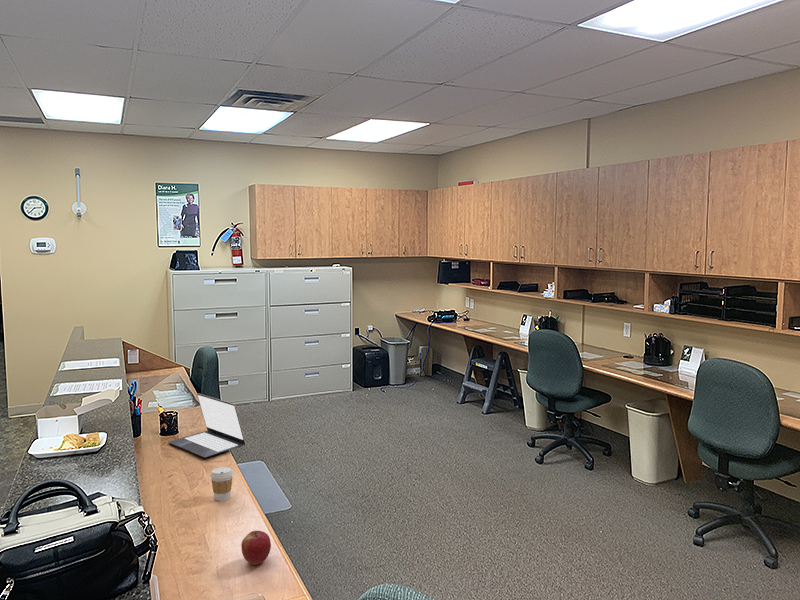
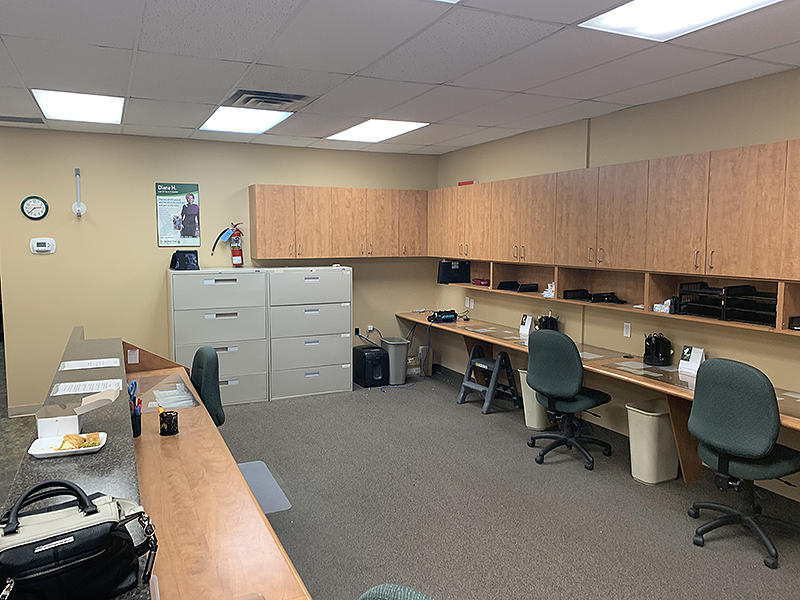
- apple (256, 546)
- laptop (205, 422)
- coffee cup (222, 483)
